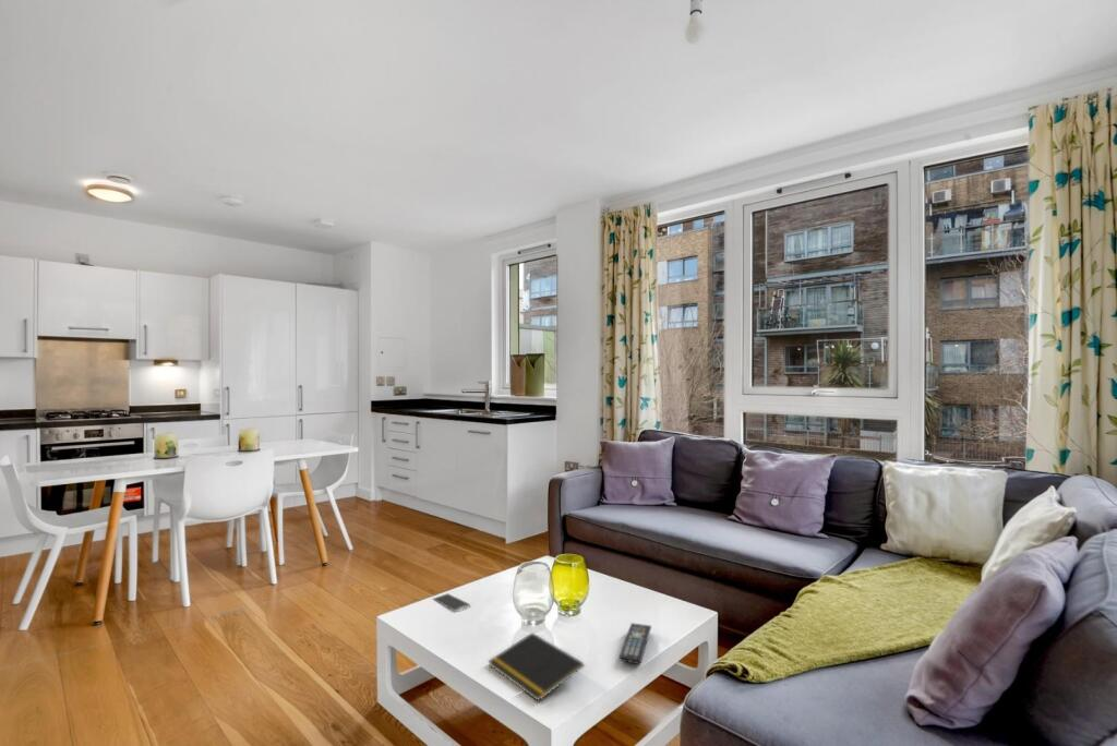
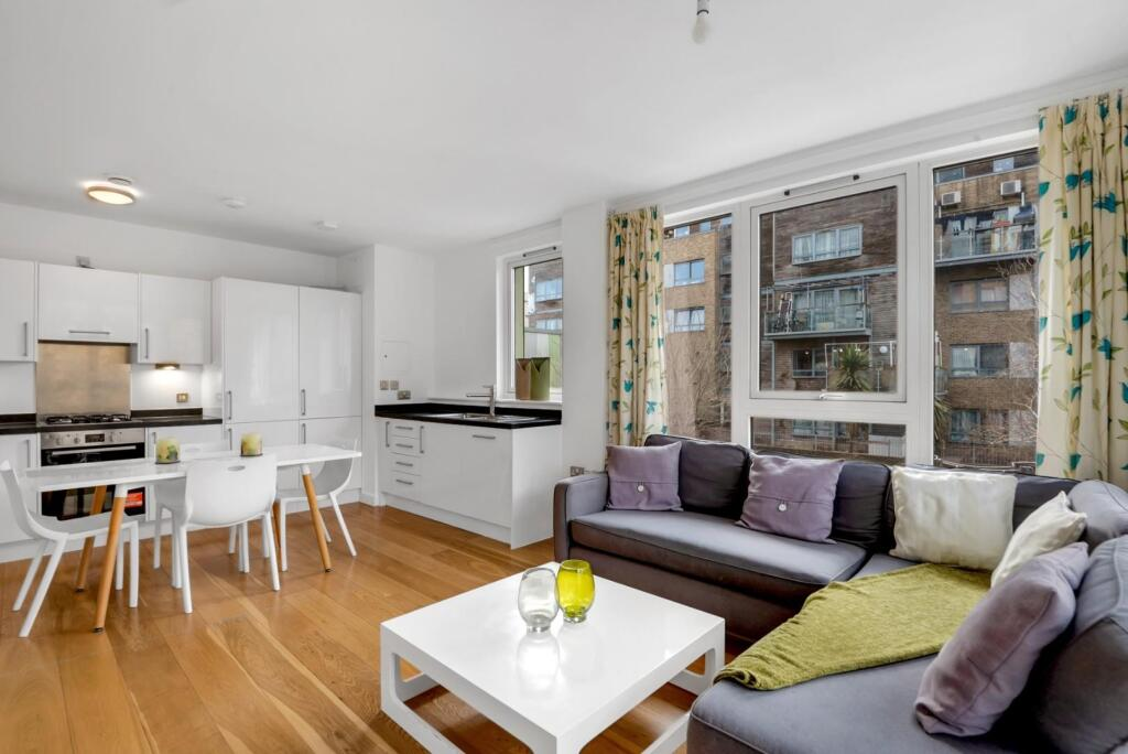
- remote control (636, 641)
- smartphone (451, 602)
- notepad (535, 663)
